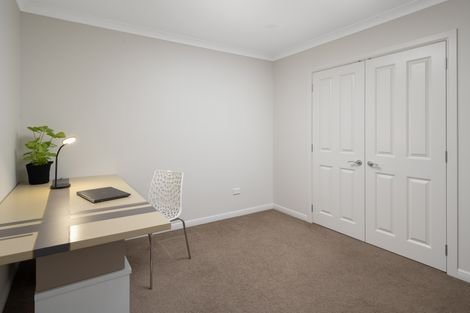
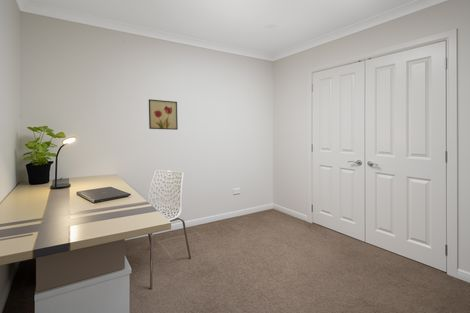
+ wall art (163, 115)
